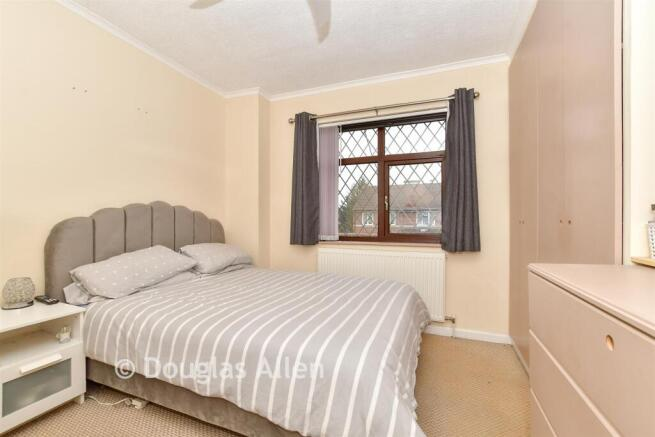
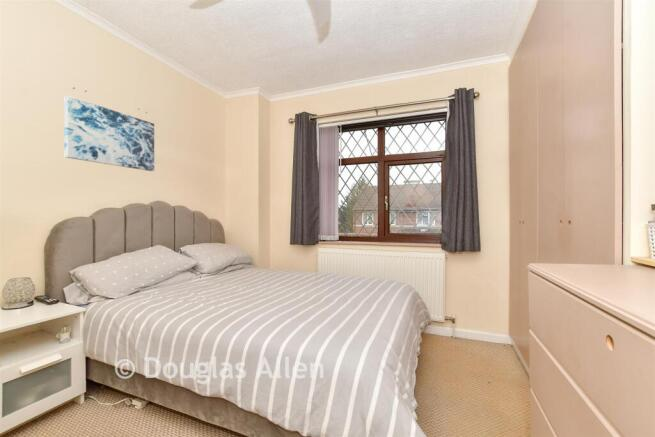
+ wall art (114, 138)
